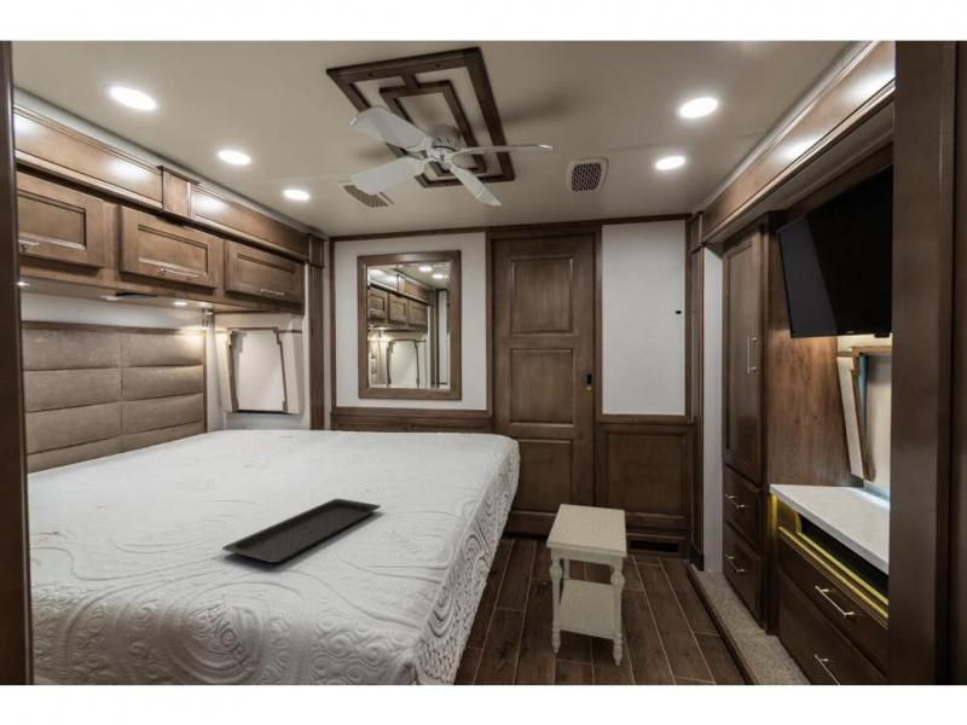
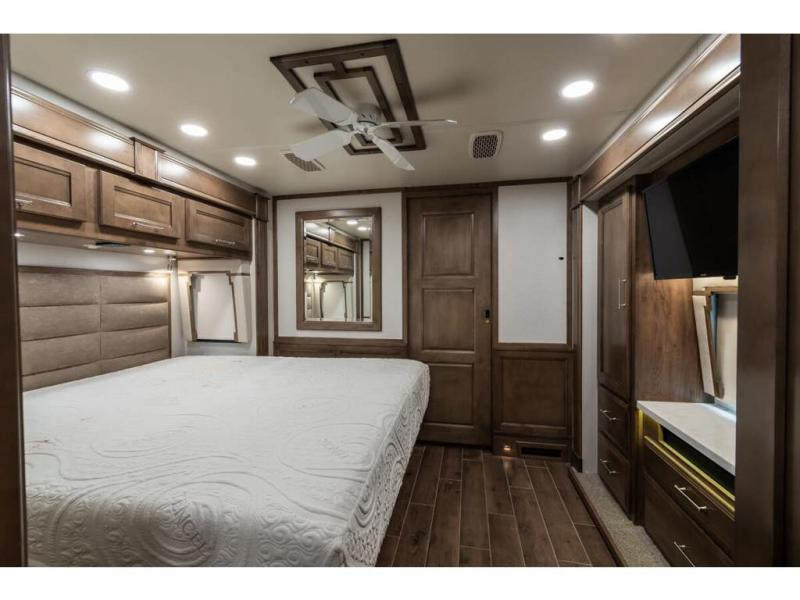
- side table (587, 581)
- serving tray (311, 528)
